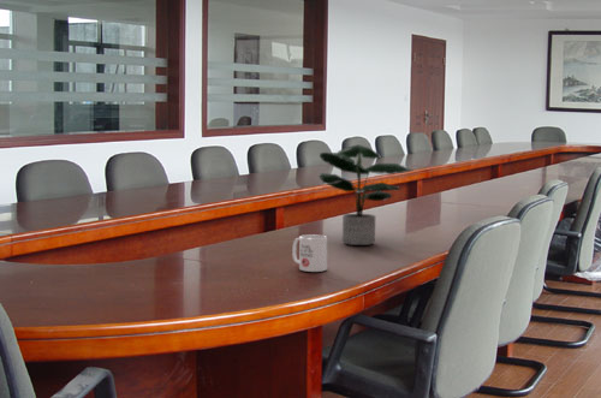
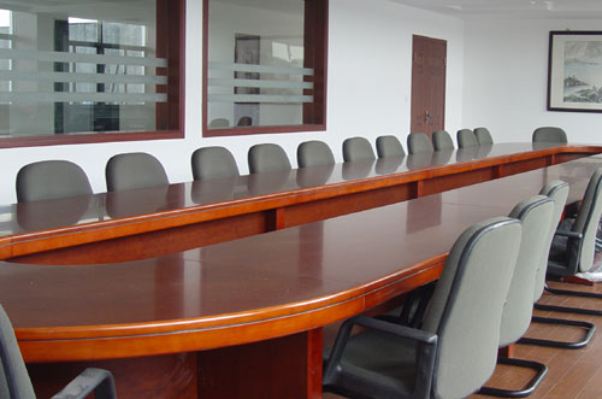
- potted plant (364, 194)
- mug (308, 251)
